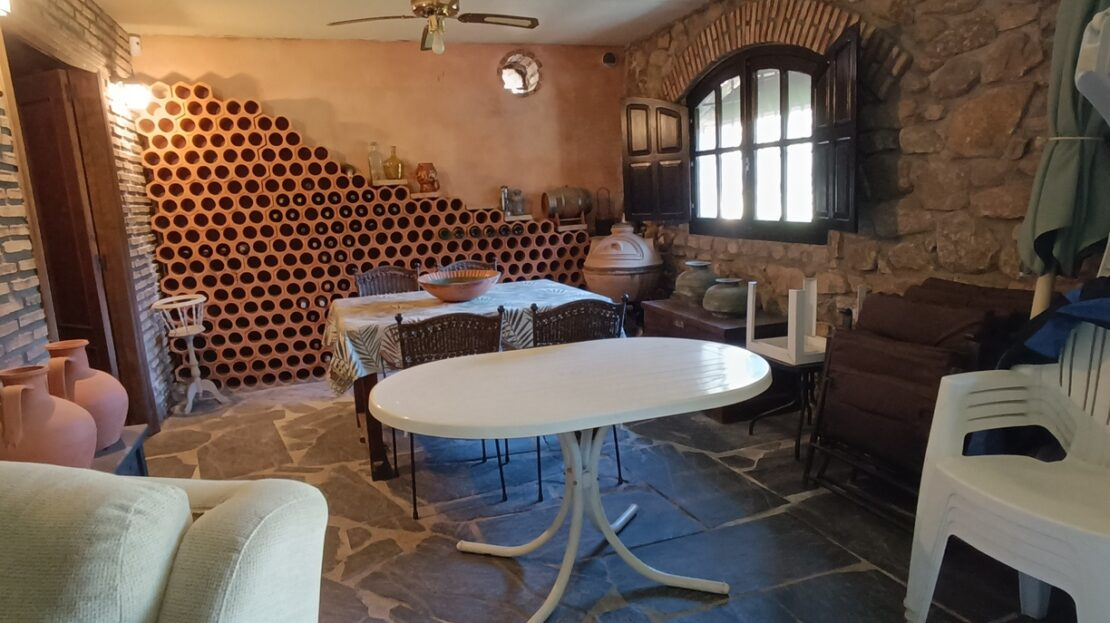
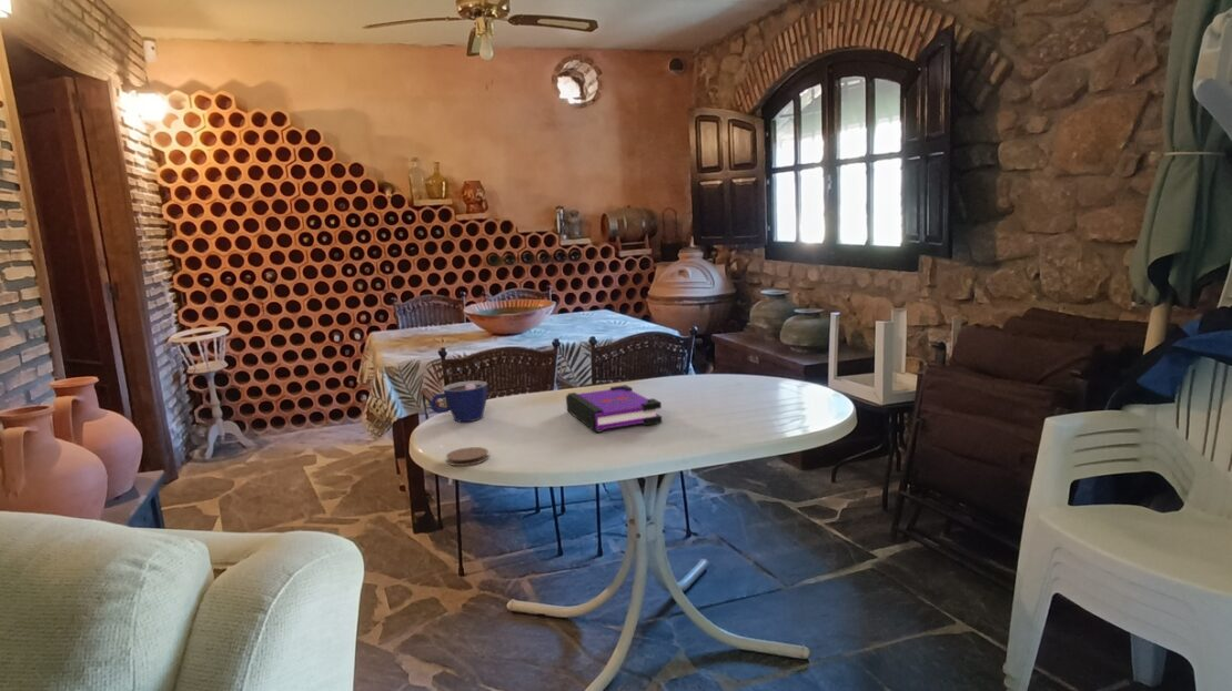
+ board game (608, 405)
+ cup (460, 403)
+ coaster (467, 456)
